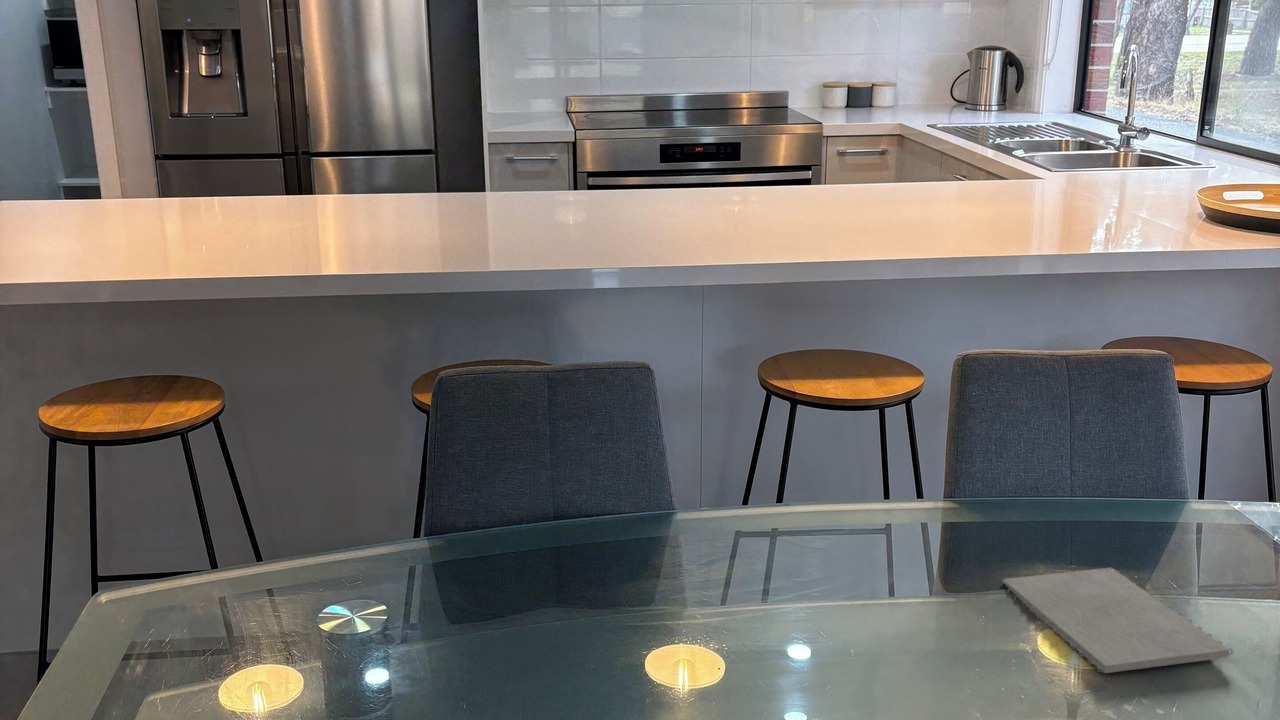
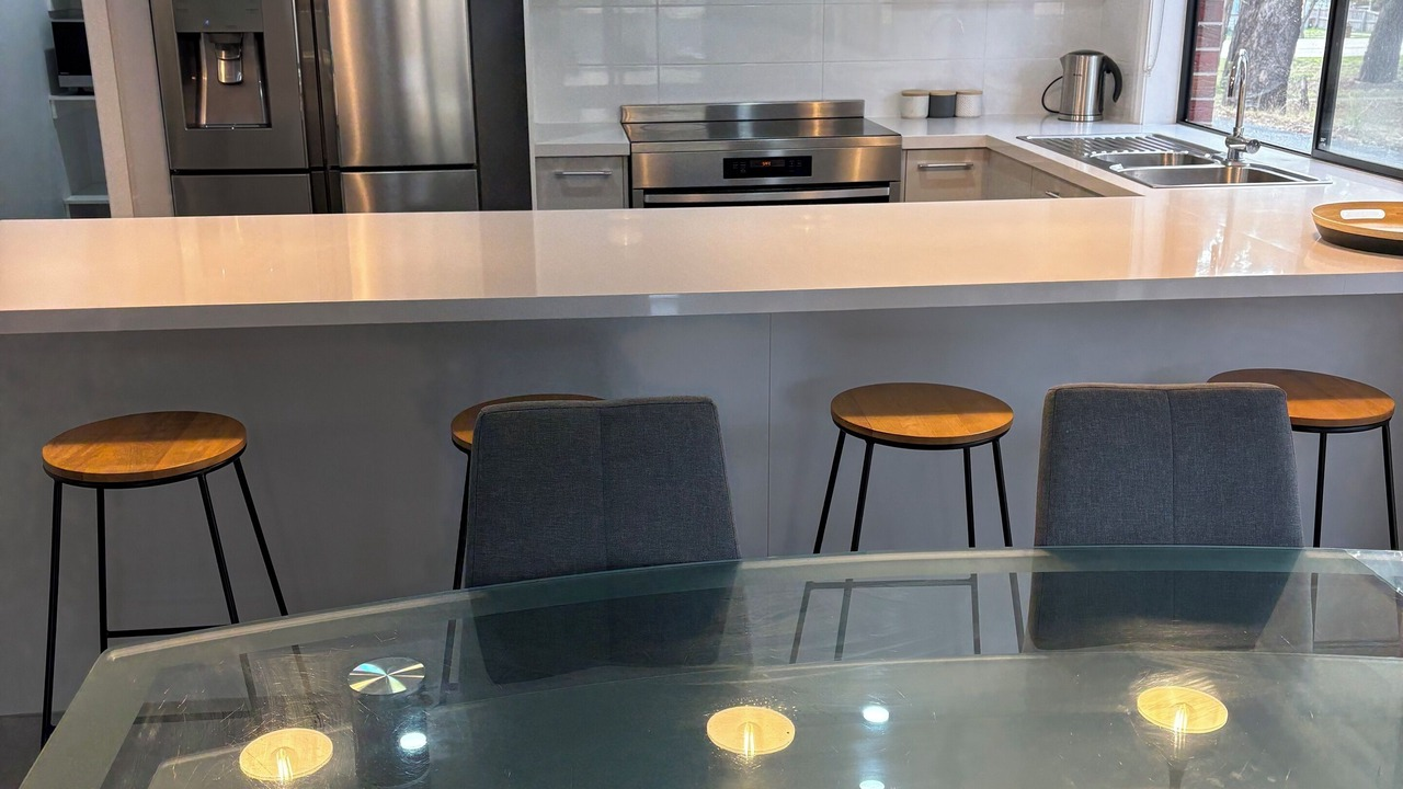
- notepad (1108, 615)
